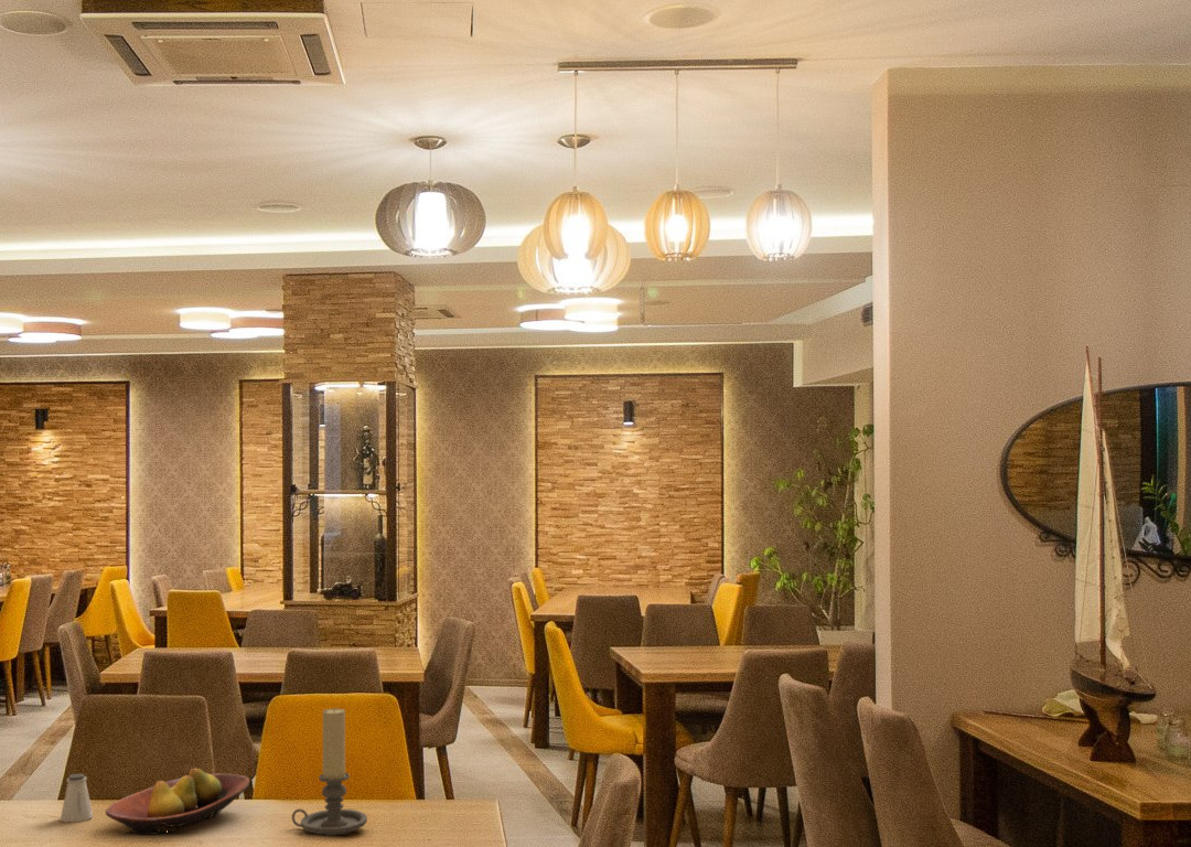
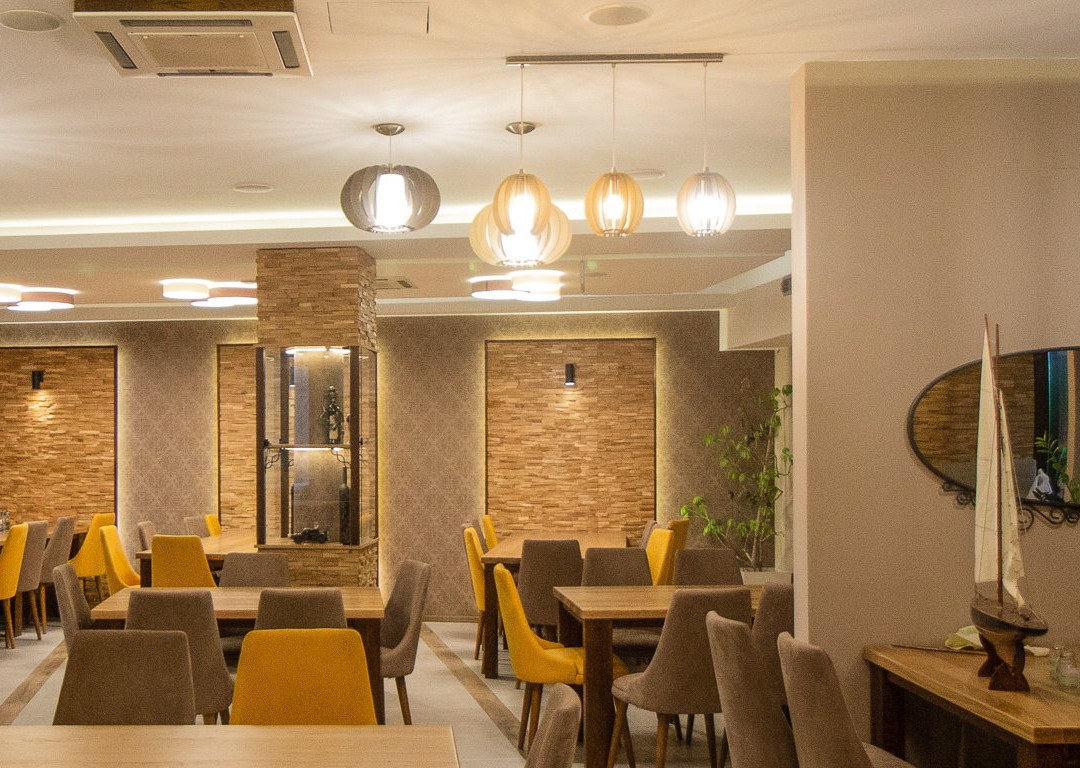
- saltshaker (76, 796)
- fruit bowl (180, 797)
- candle holder (328, 768)
